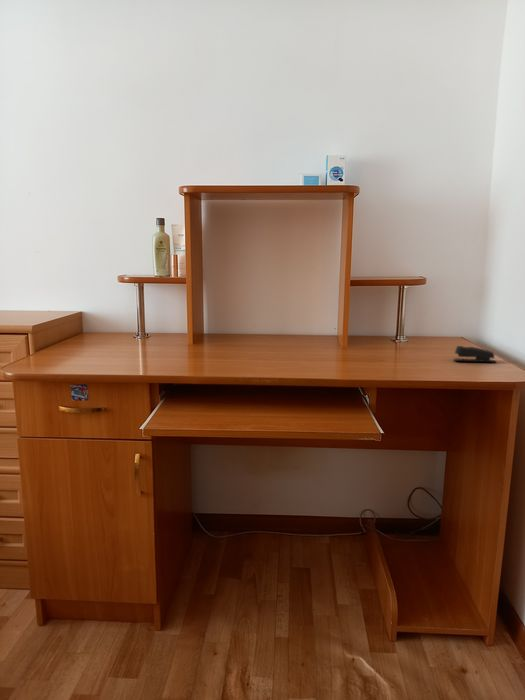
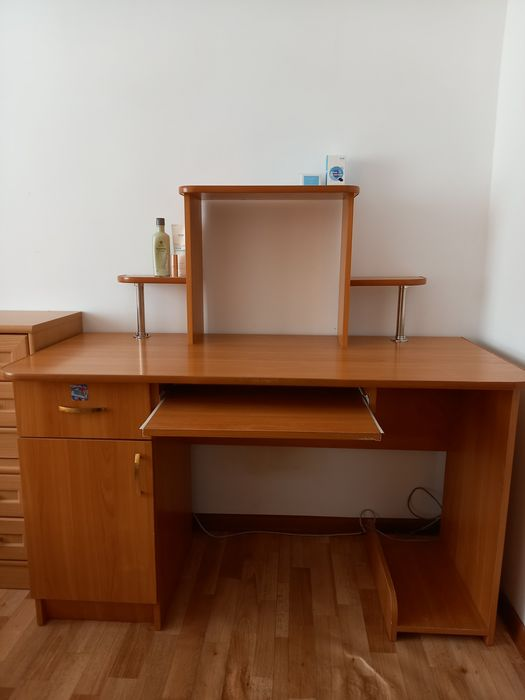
- stapler (475, 353)
